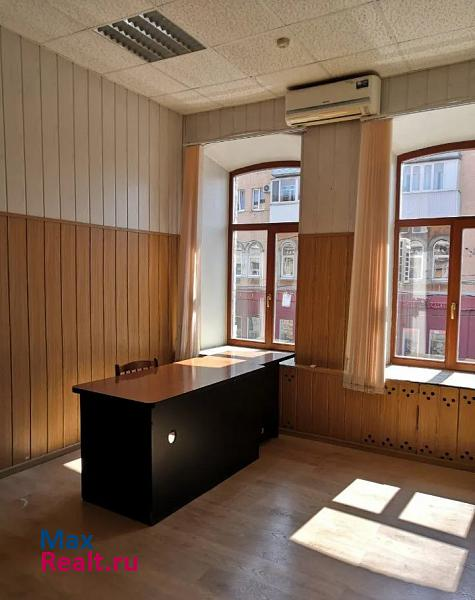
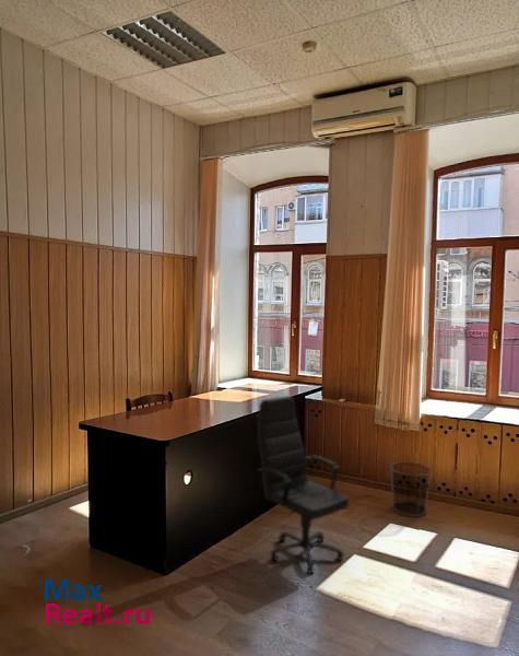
+ waste bin (410, 489)
+ office chair (299, 477)
